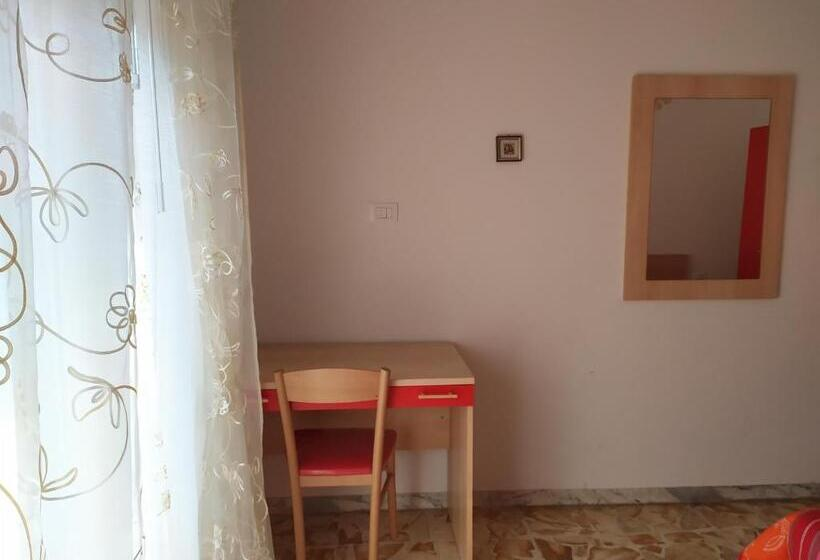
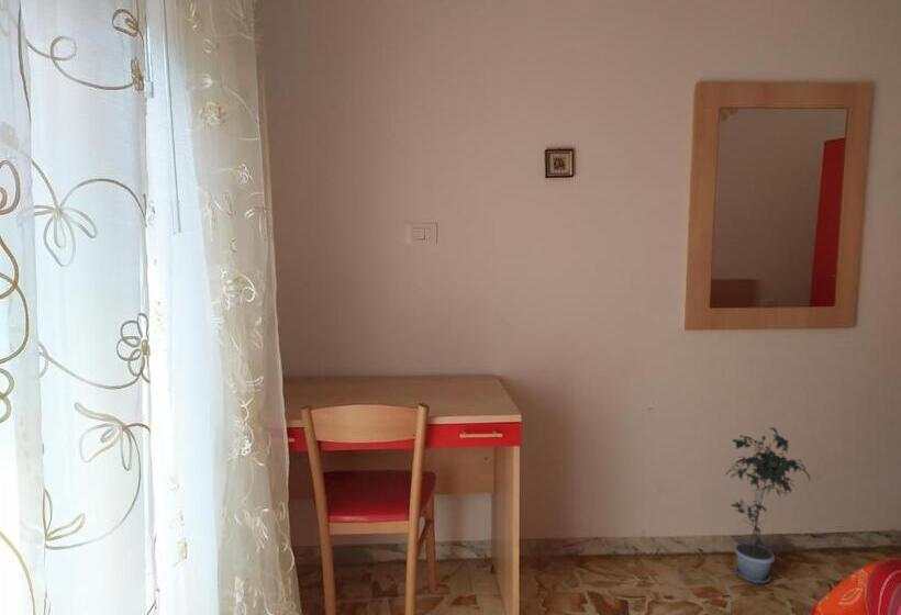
+ potted plant (760, 505)
